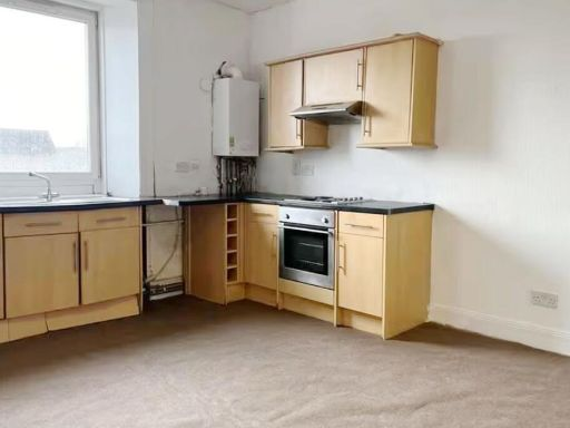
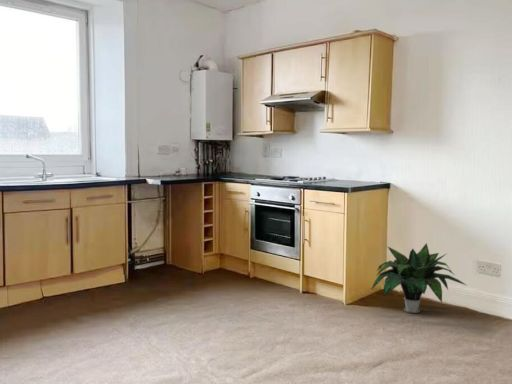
+ potted plant (415, 277)
